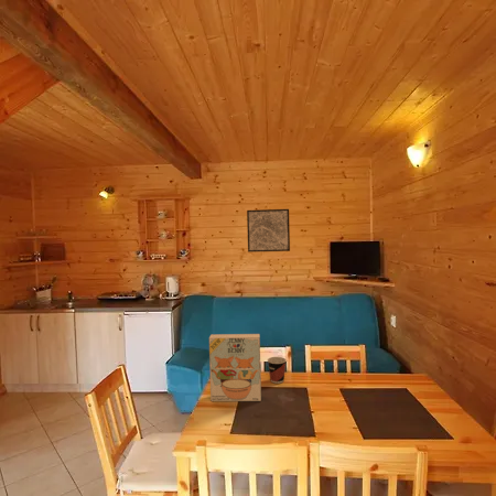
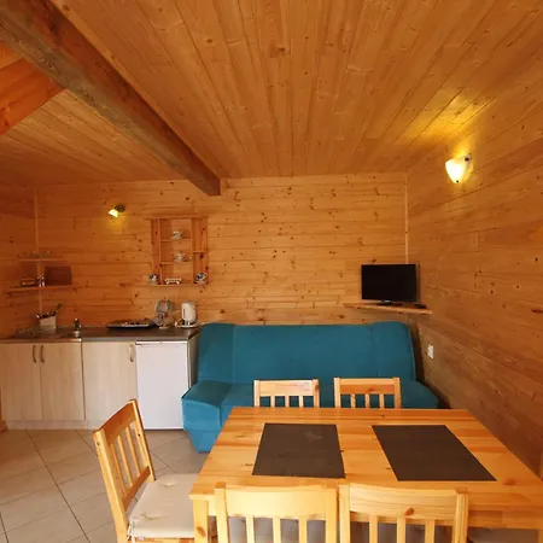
- cereal box (235, 367)
- wall art (268, 230)
- cup (277, 369)
